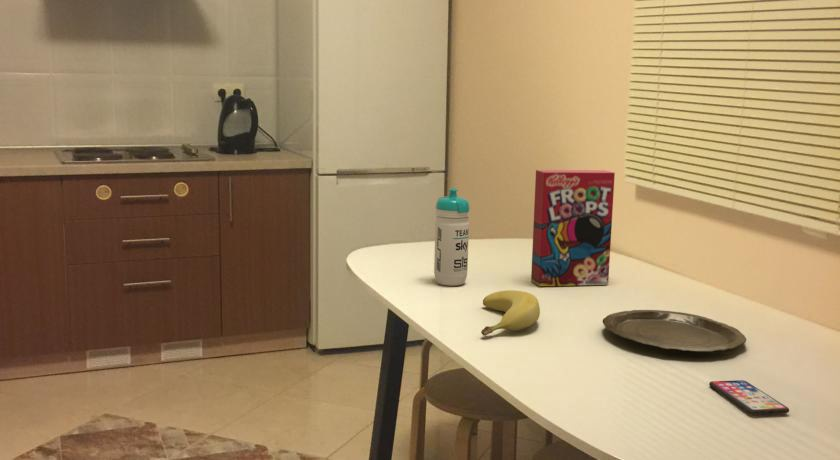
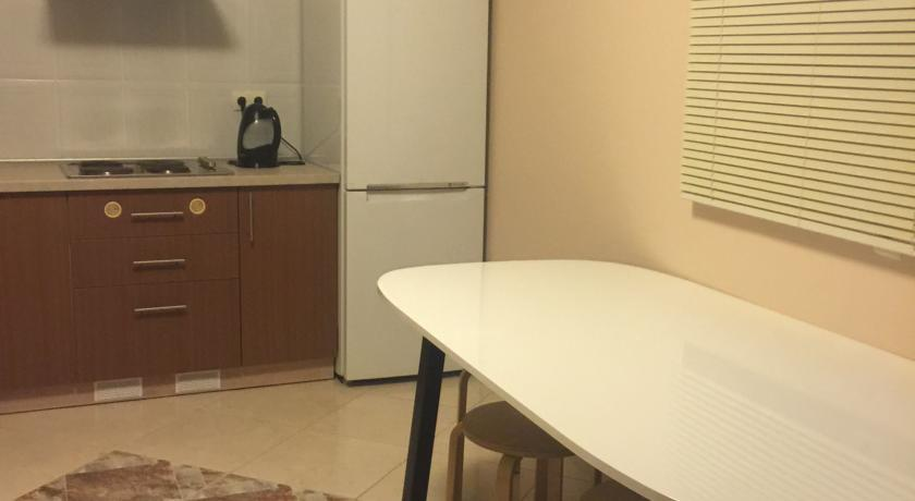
- banana (496, 307)
- plate (672, 331)
- cereal box (572, 227)
- water bottle (451, 236)
- smartphone (747, 396)
